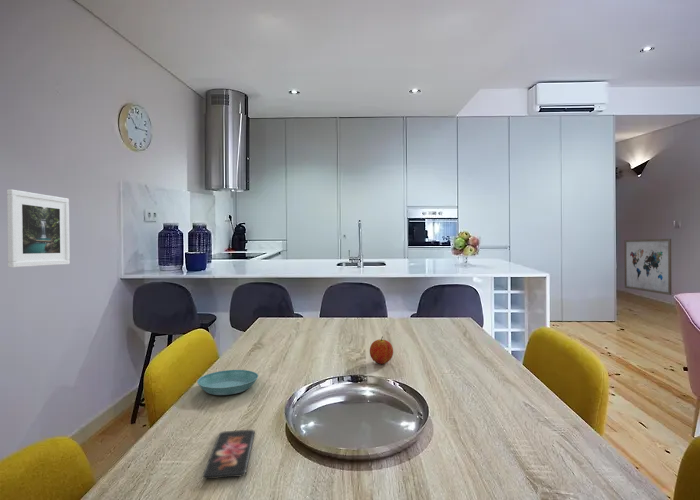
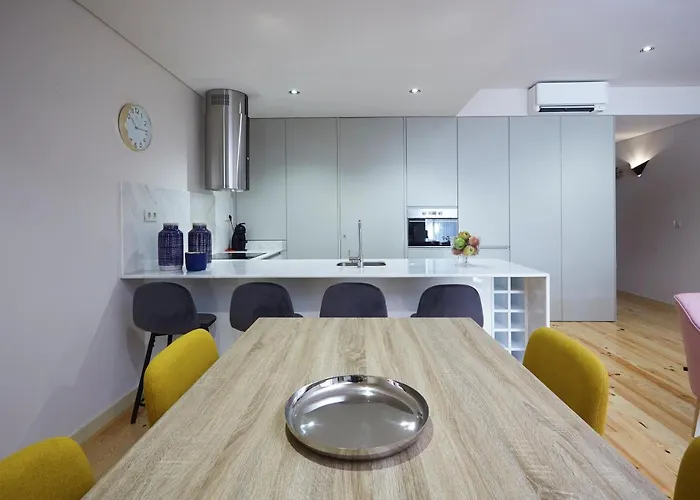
- fruit (381, 349)
- wall art (646, 265)
- smartphone (231, 451)
- saucer (228, 383)
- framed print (41, 230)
